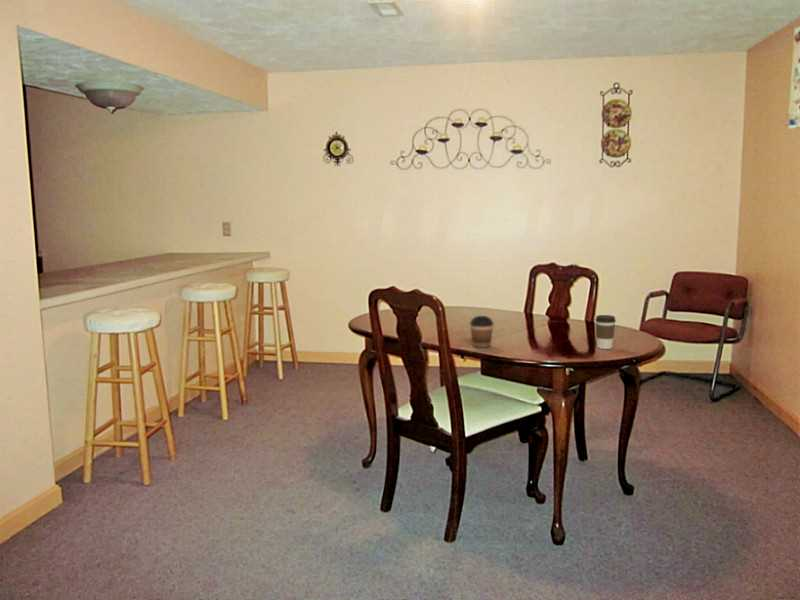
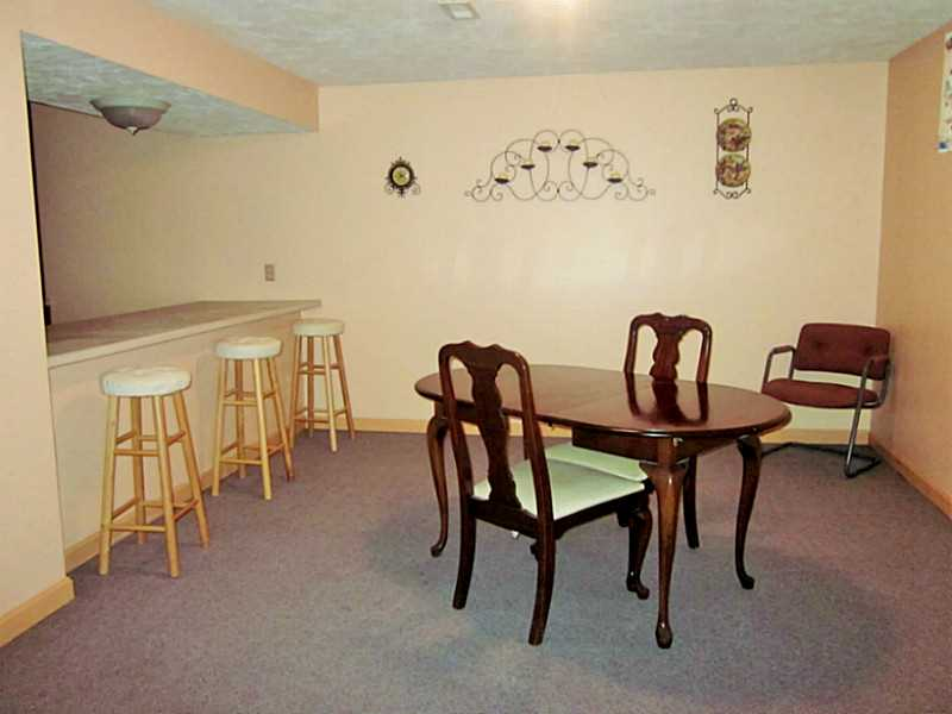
- coffee cup (605, 332)
- coffee cup (481, 330)
